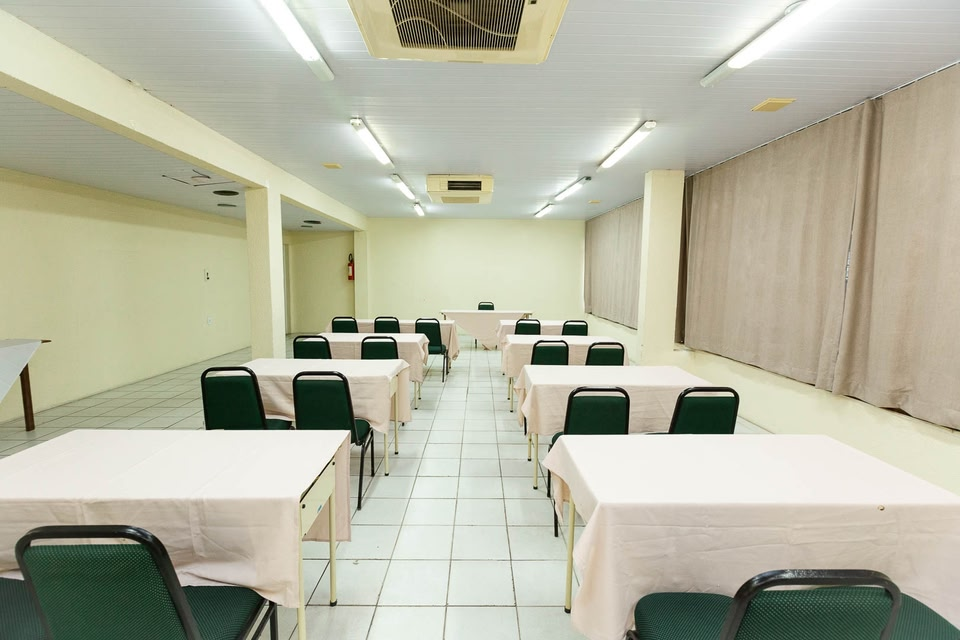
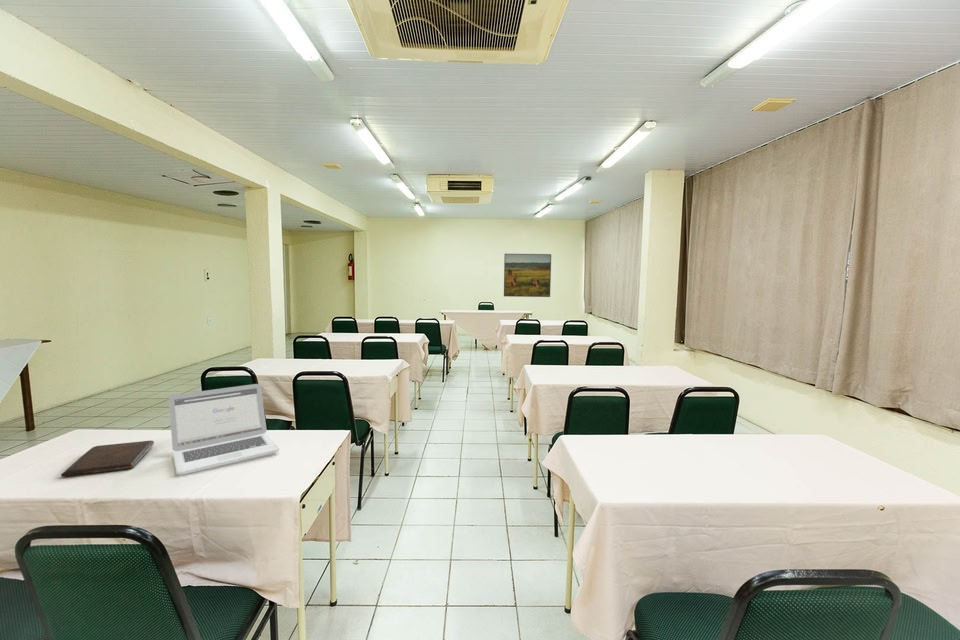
+ book (112, 456)
+ laptop (224, 424)
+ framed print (527, 275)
